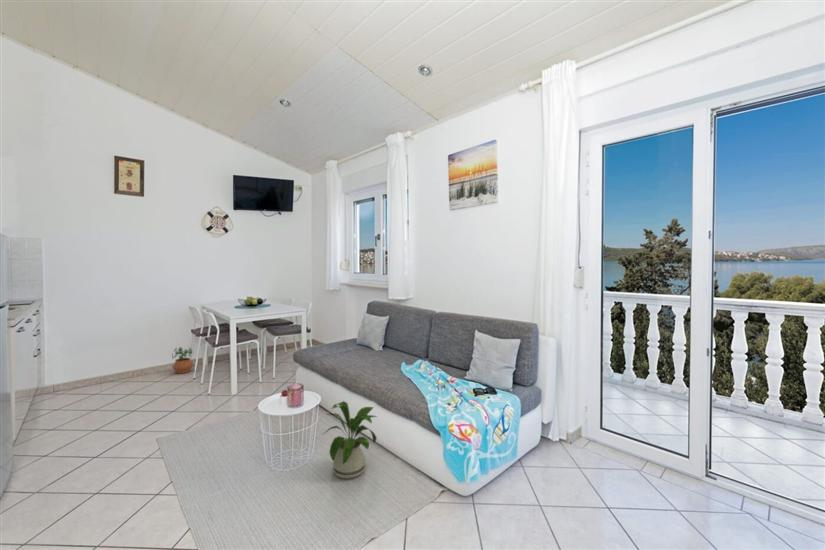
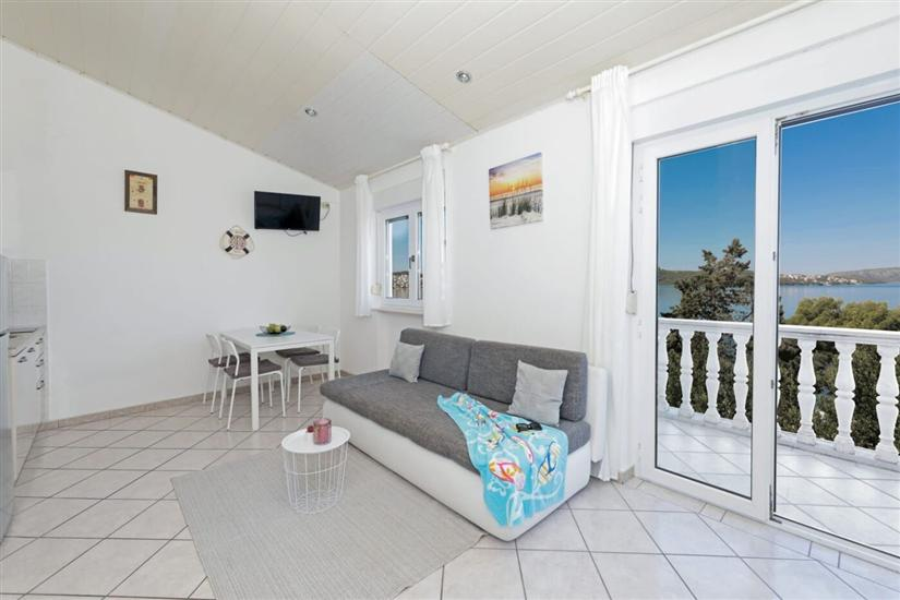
- house plant (356, 433)
- potted plant (182, 359)
